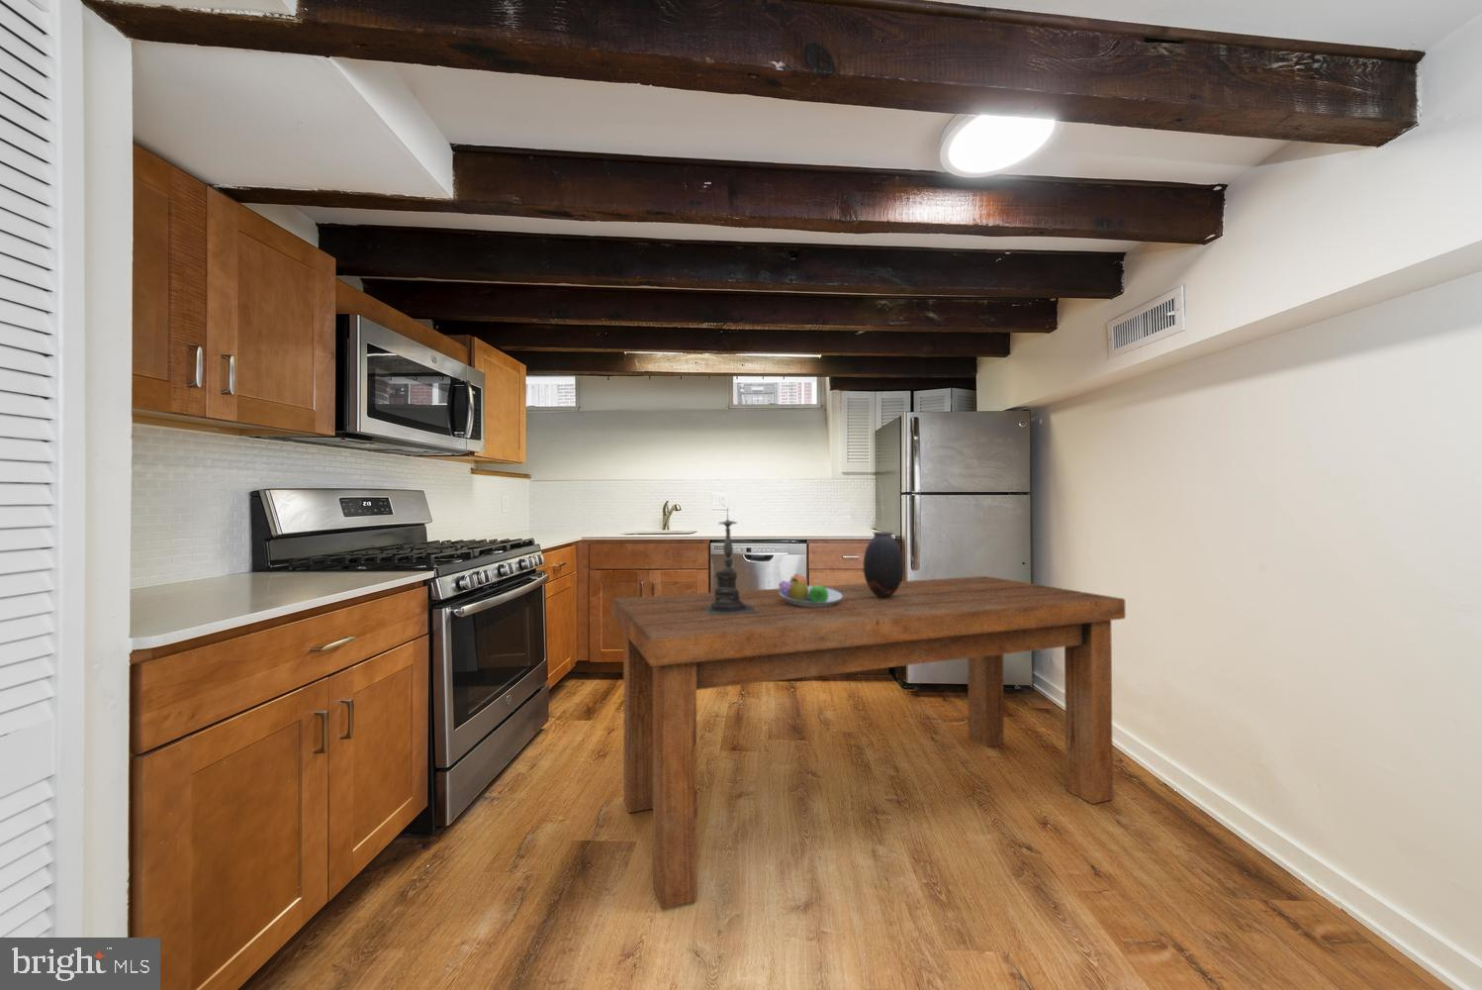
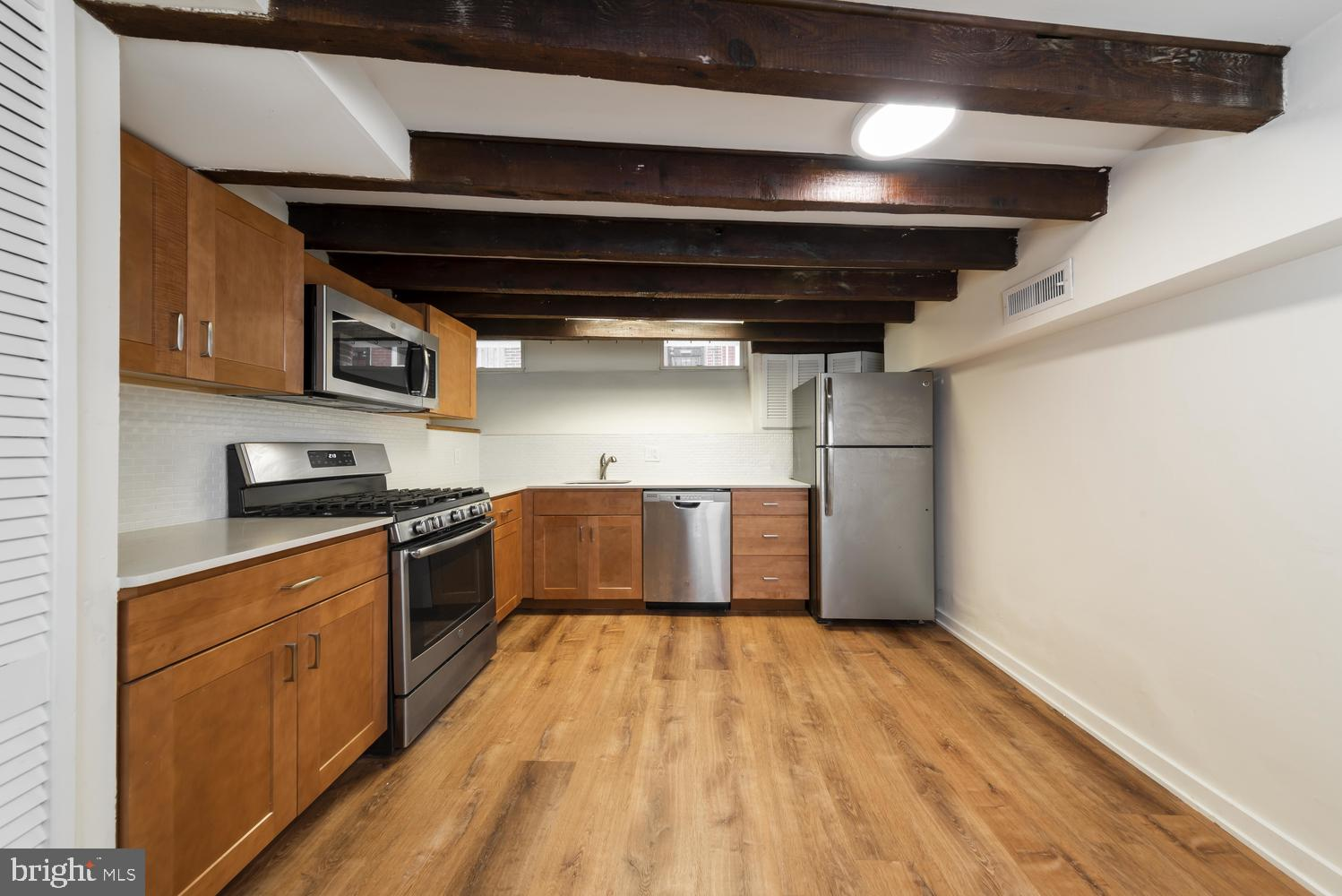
- candle holder (729, 557)
- dining table (860, 671)
- vase (882, 565)
- fruit bowl (809, 590)
